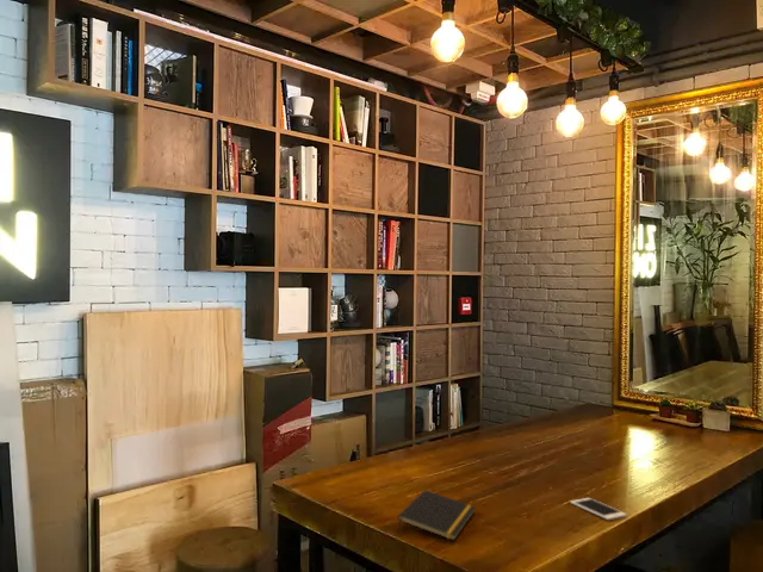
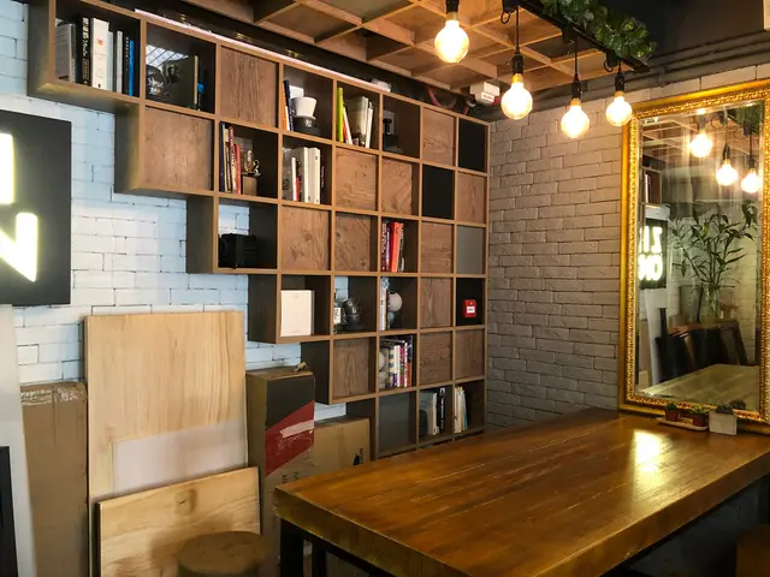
- notepad (438, 512)
- cell phone (597, 508)
